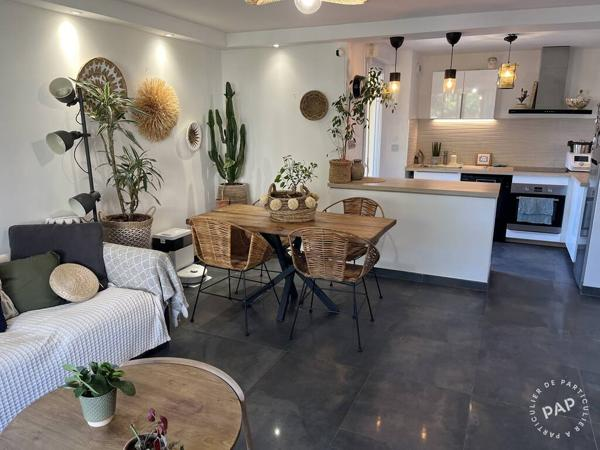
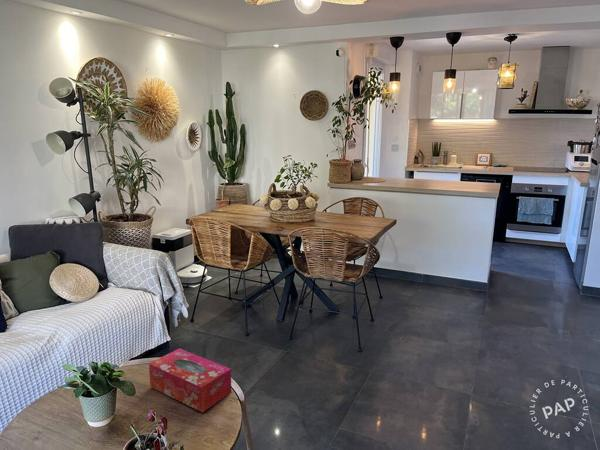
+ tissue box (190, 377)
